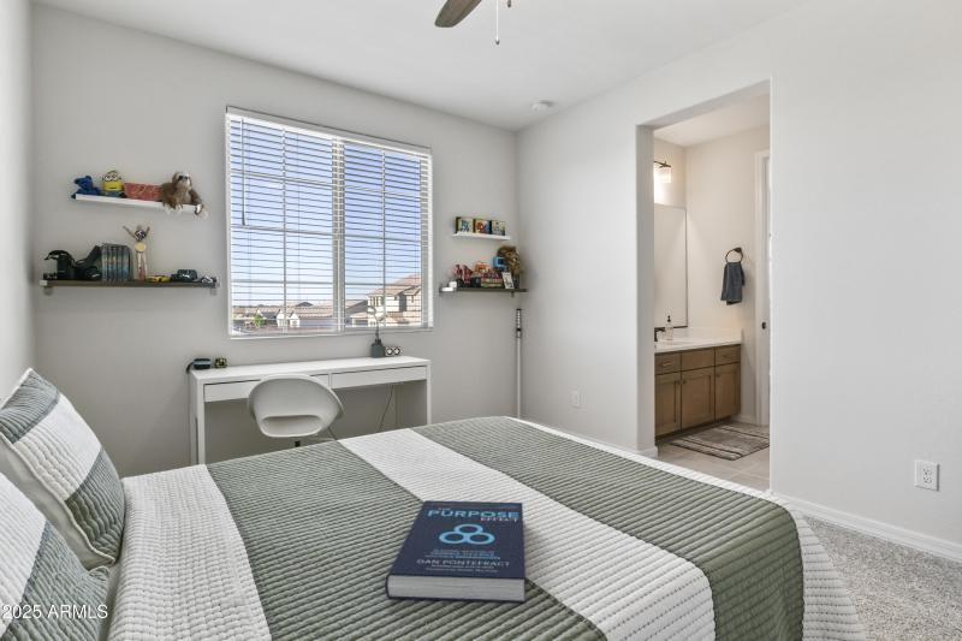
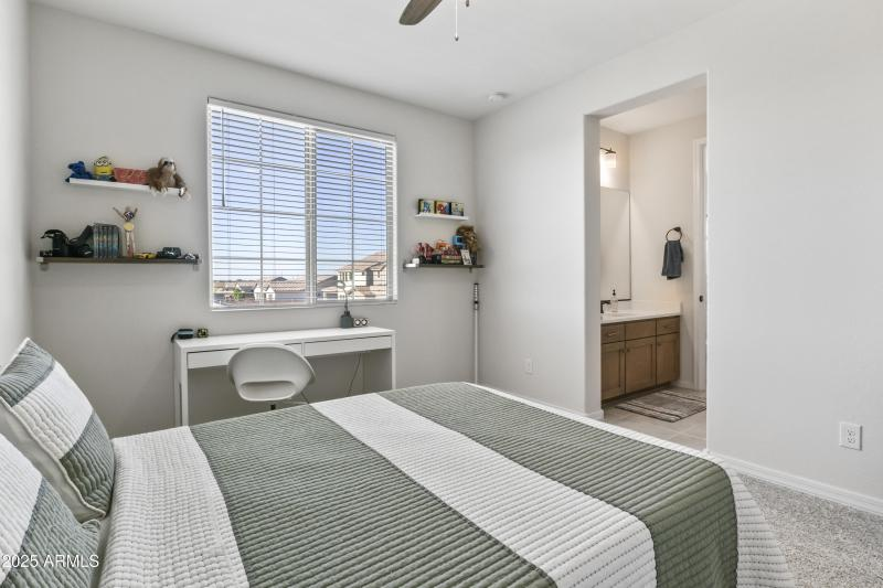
- book (464, 542)
